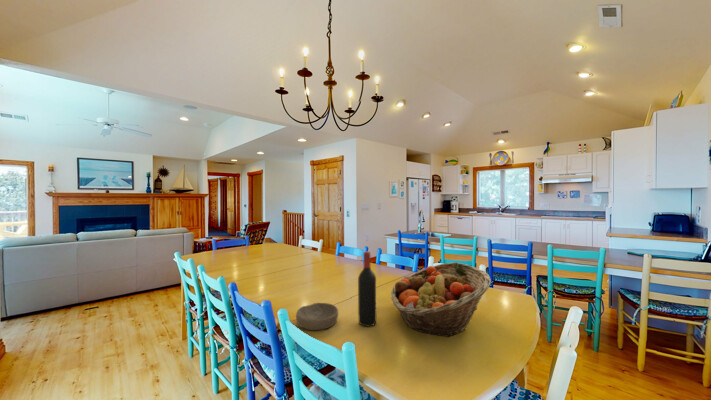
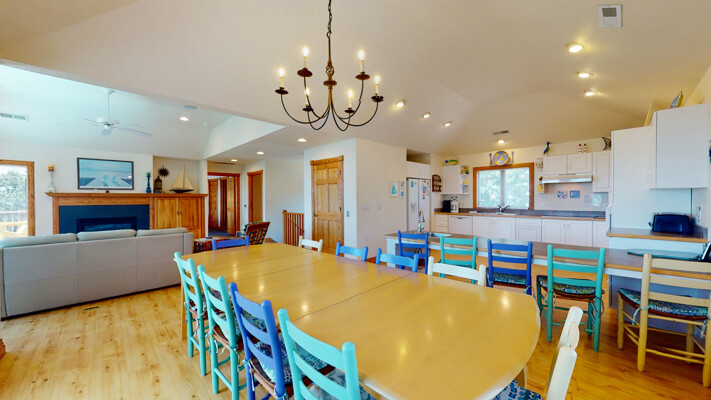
- fruit basket (437, 293)
- bowl (317, 316)
- wine bottle (367, 287)
